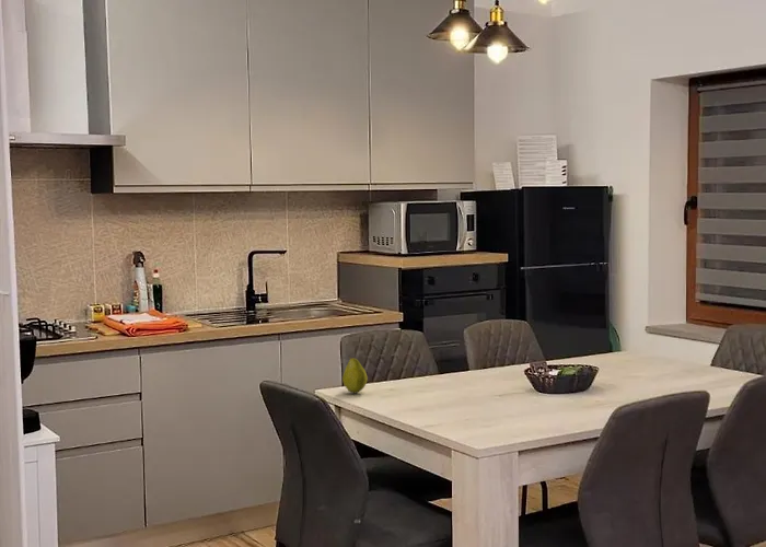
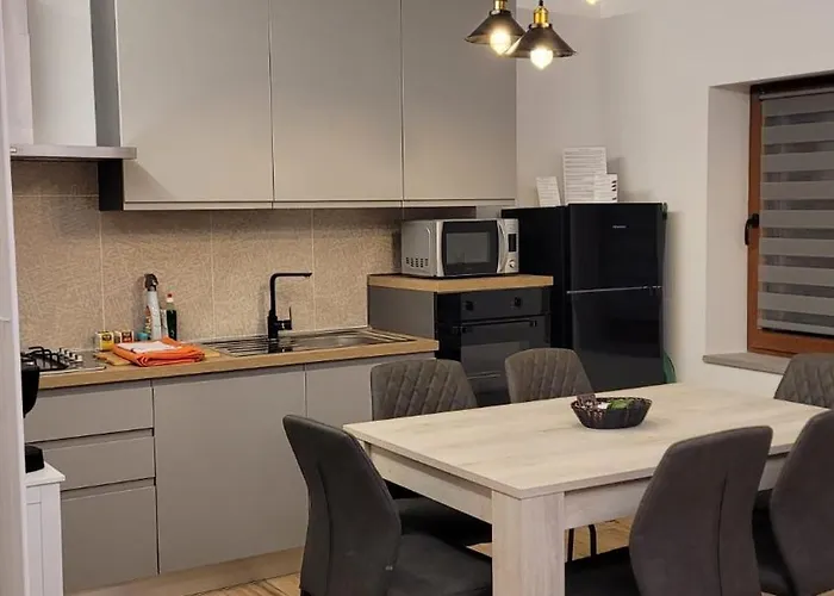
- fruit (355, 374)
